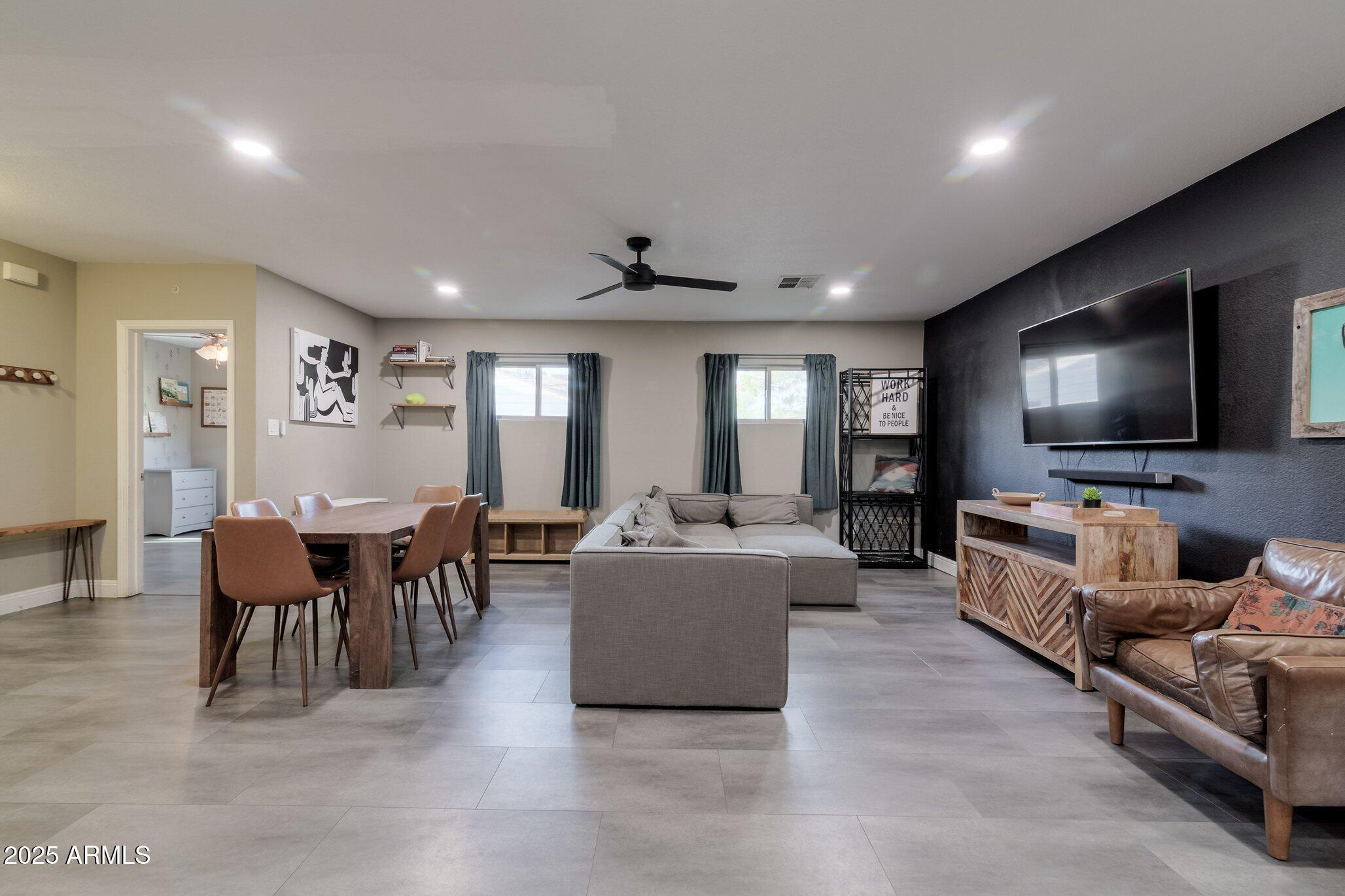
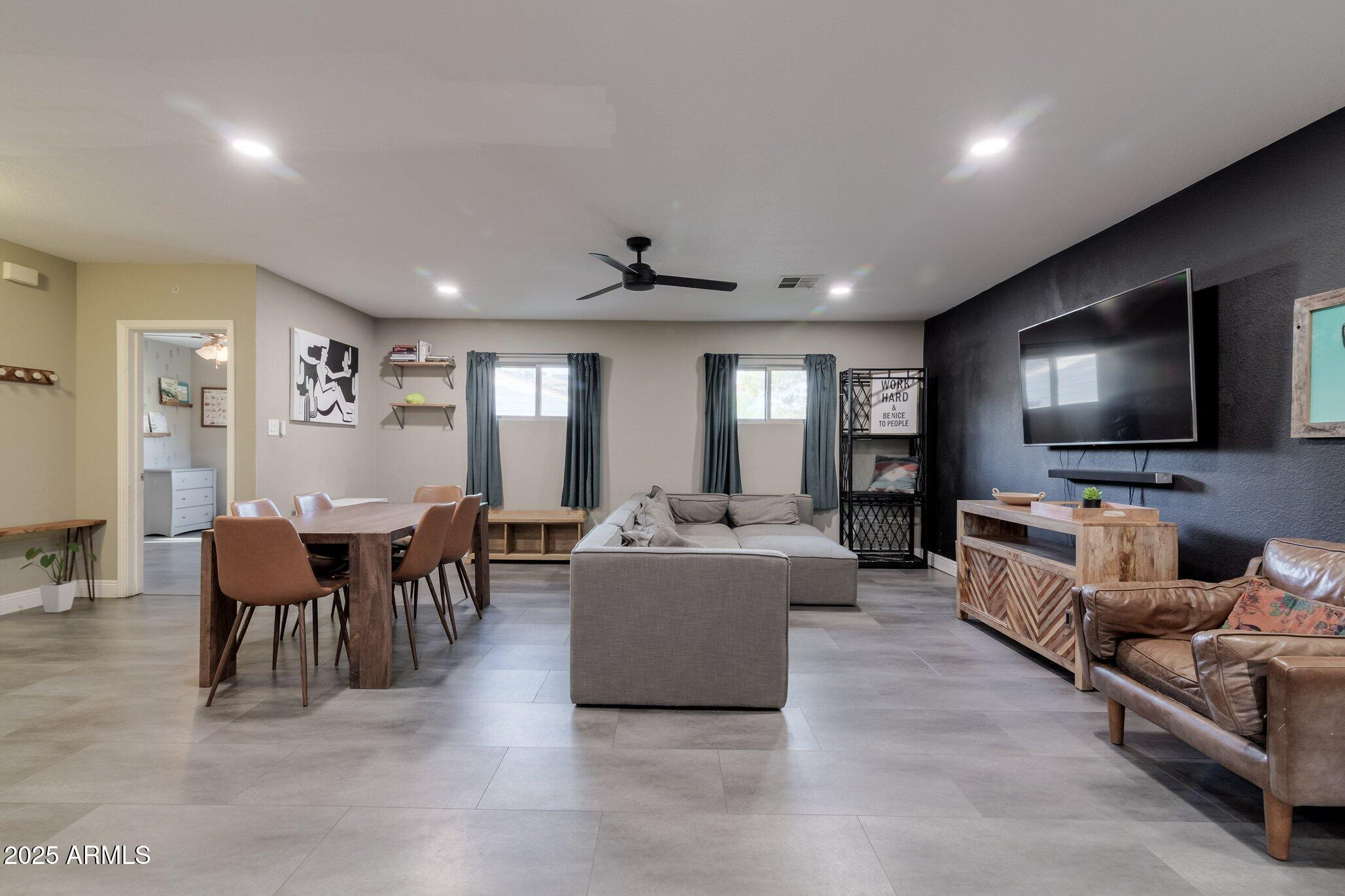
+ house plant (63, 576)
